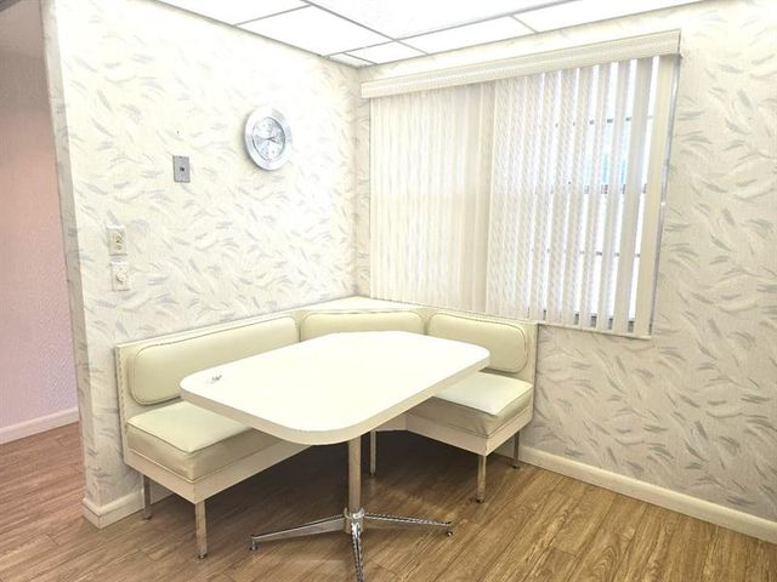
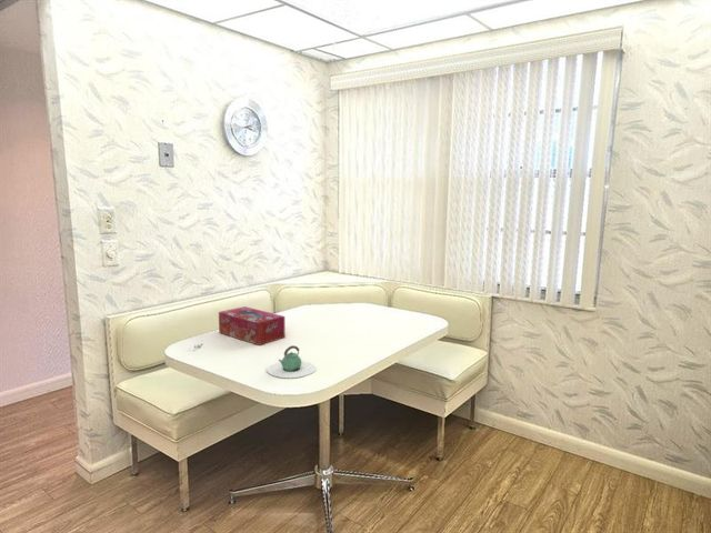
+ tissue box (251, 324)
+ teapot (291, 356)
